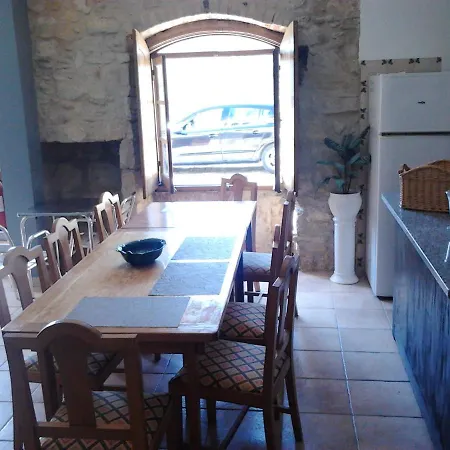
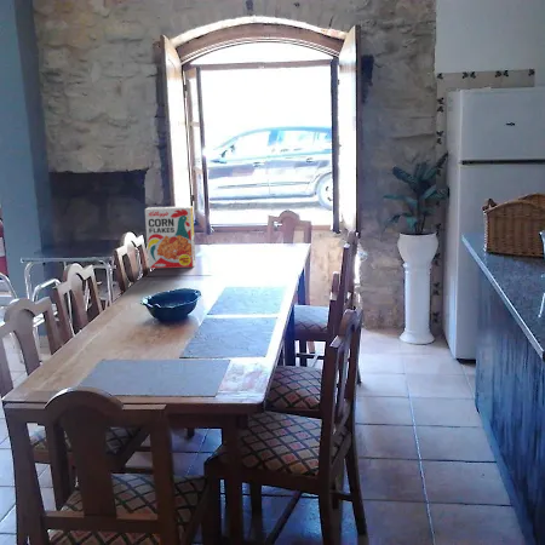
+ cereal box (171, 236)
